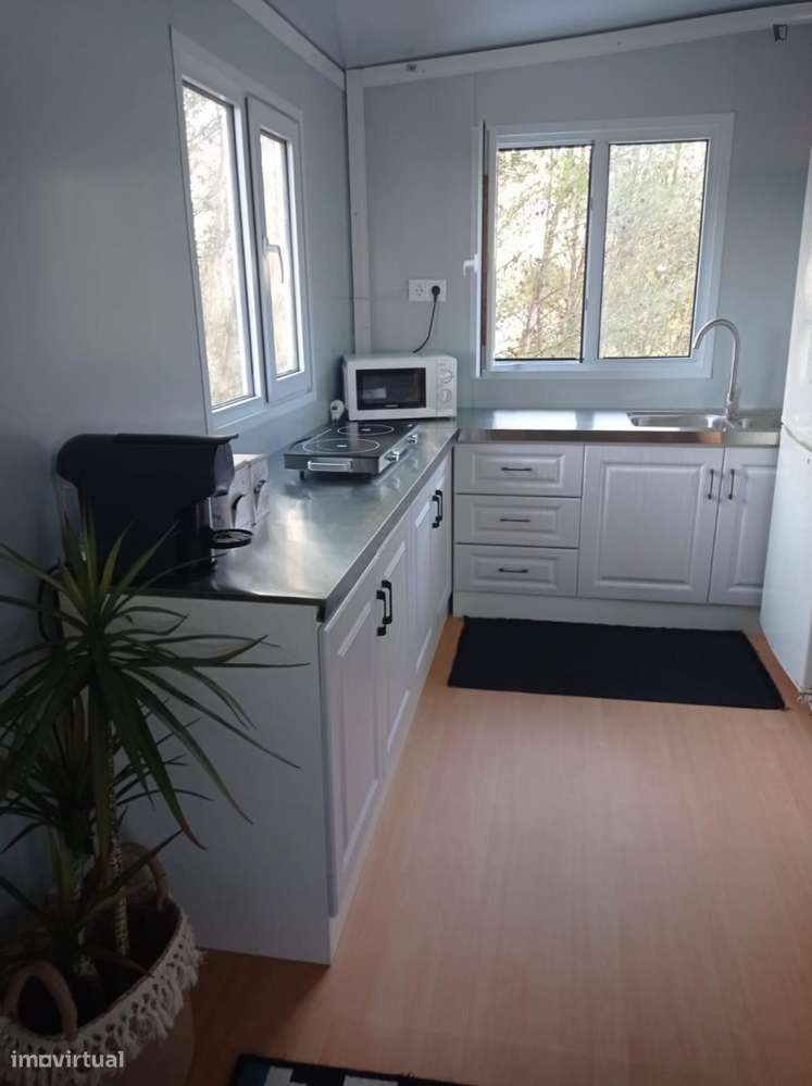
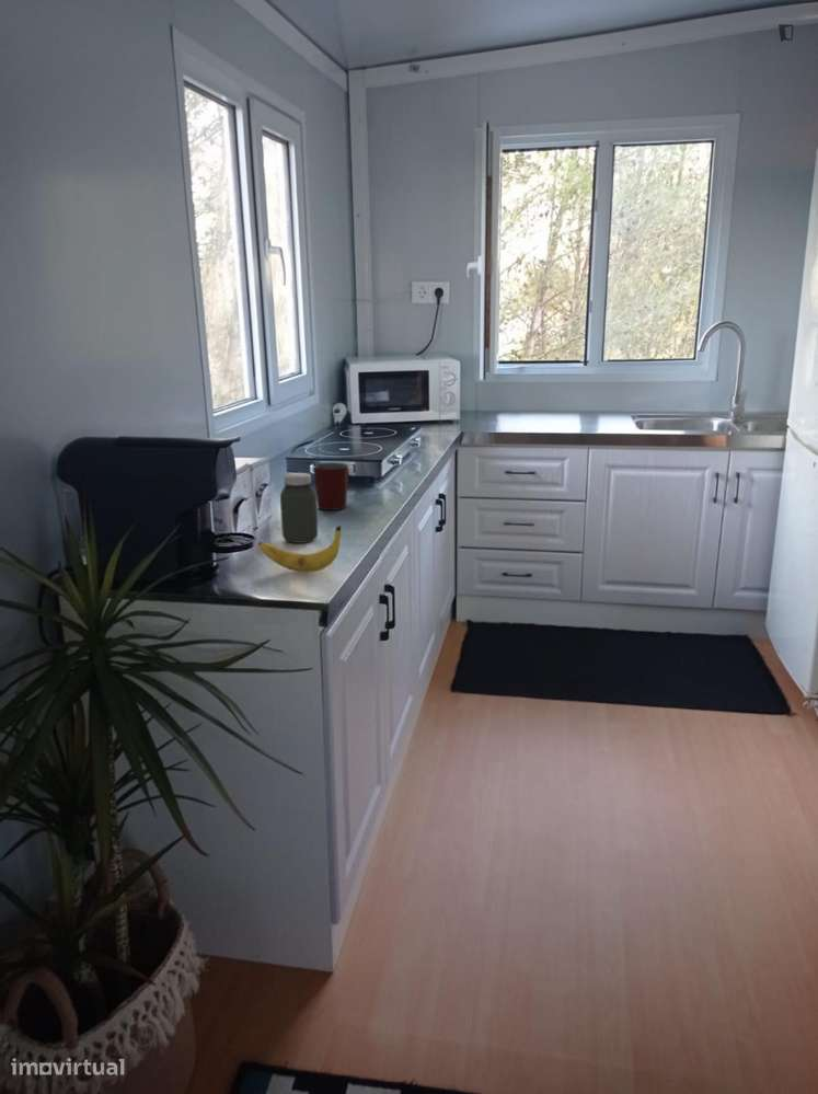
+ jar (299, 507)
+ banana (298, 553)
+ mug (334, 485)
